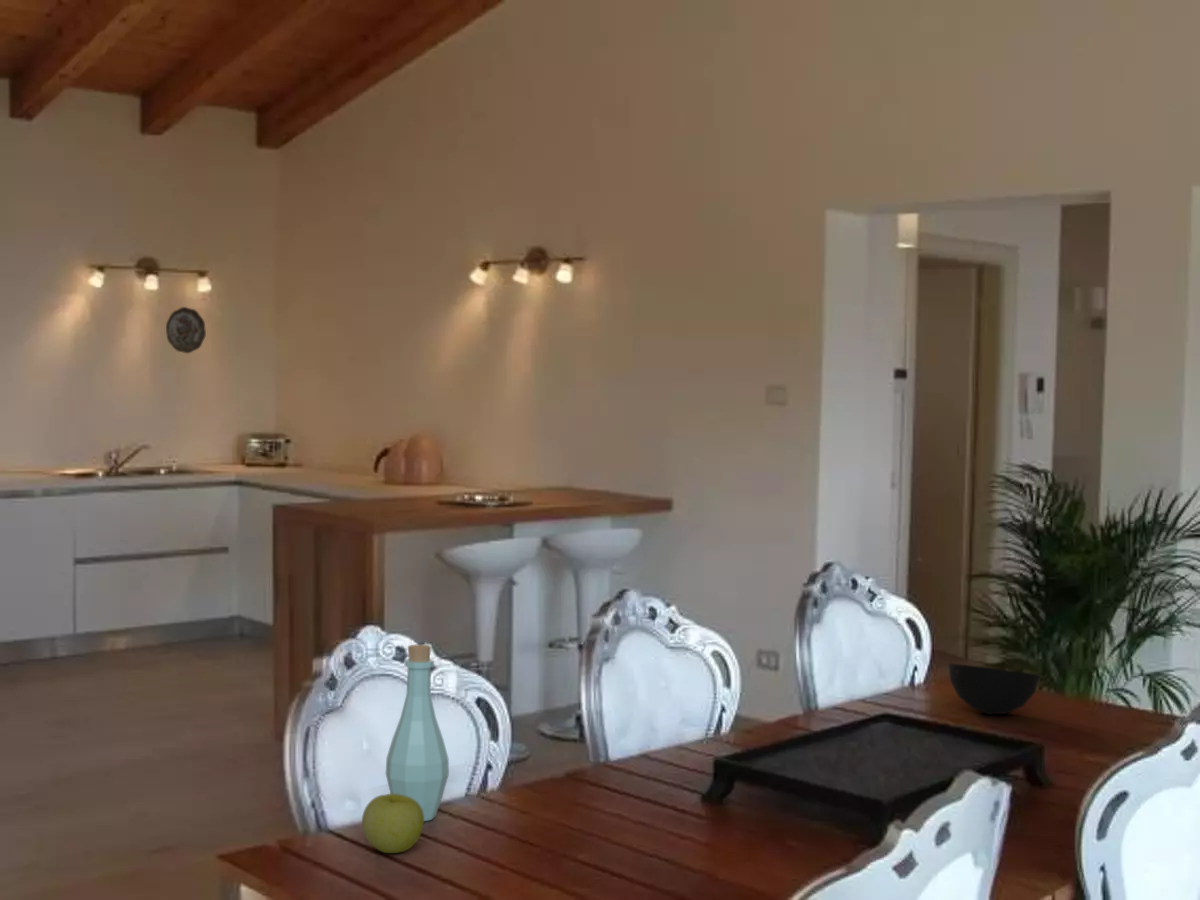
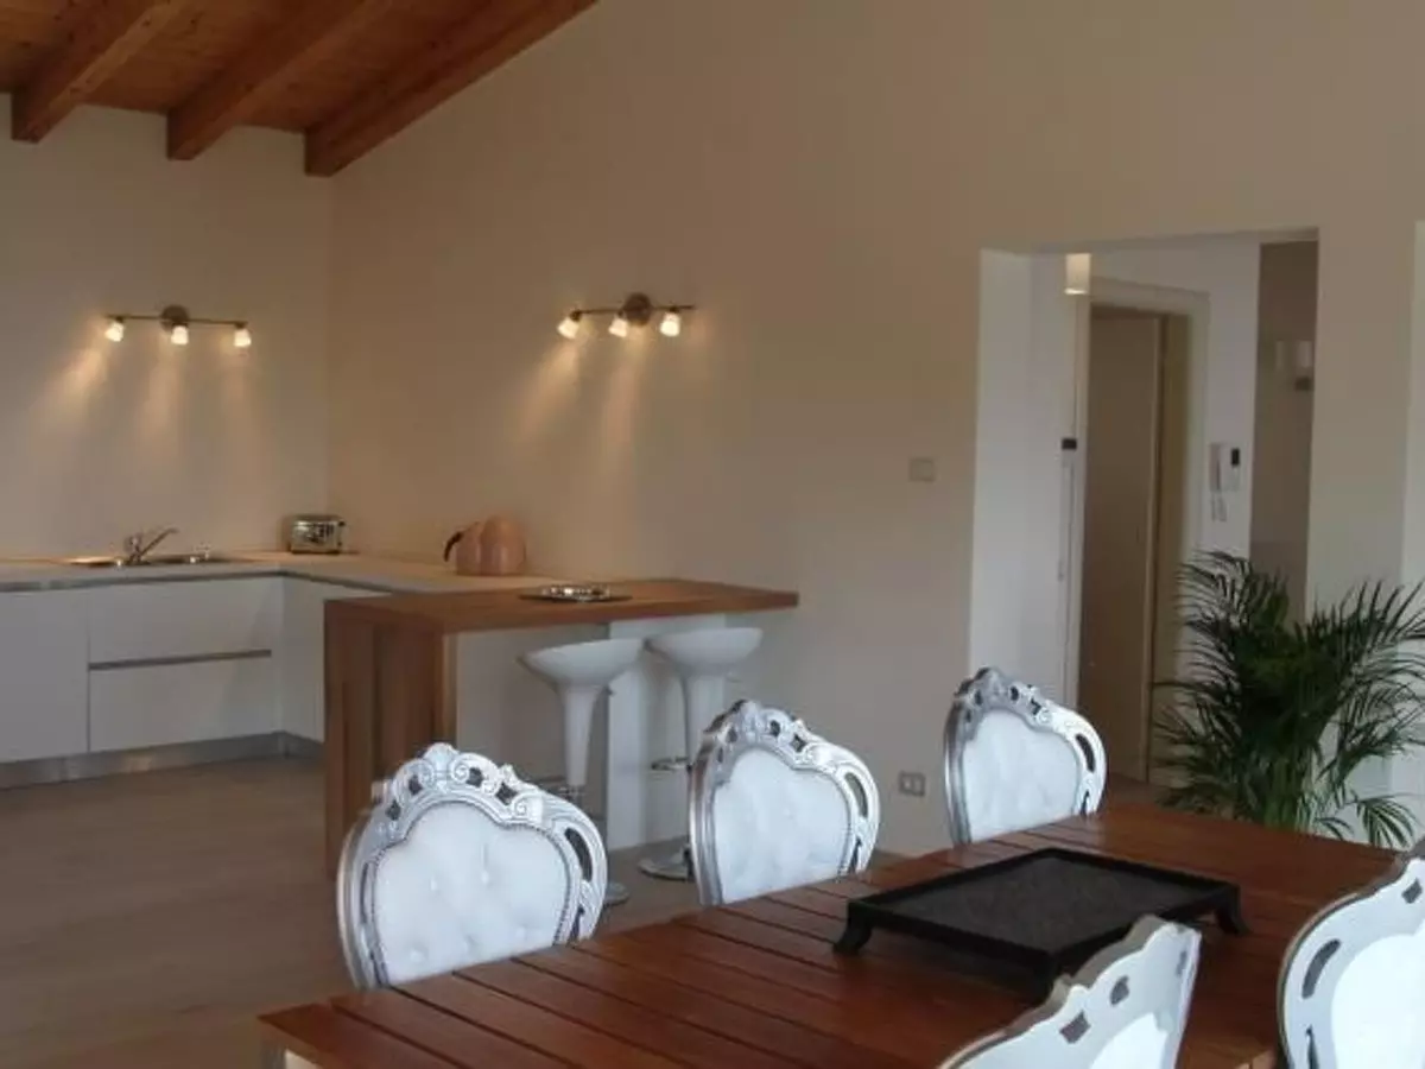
- apple (392, 823)
- decorative plate (184, 330)
- bottle (417, 731)
- bowl (993, 686)
